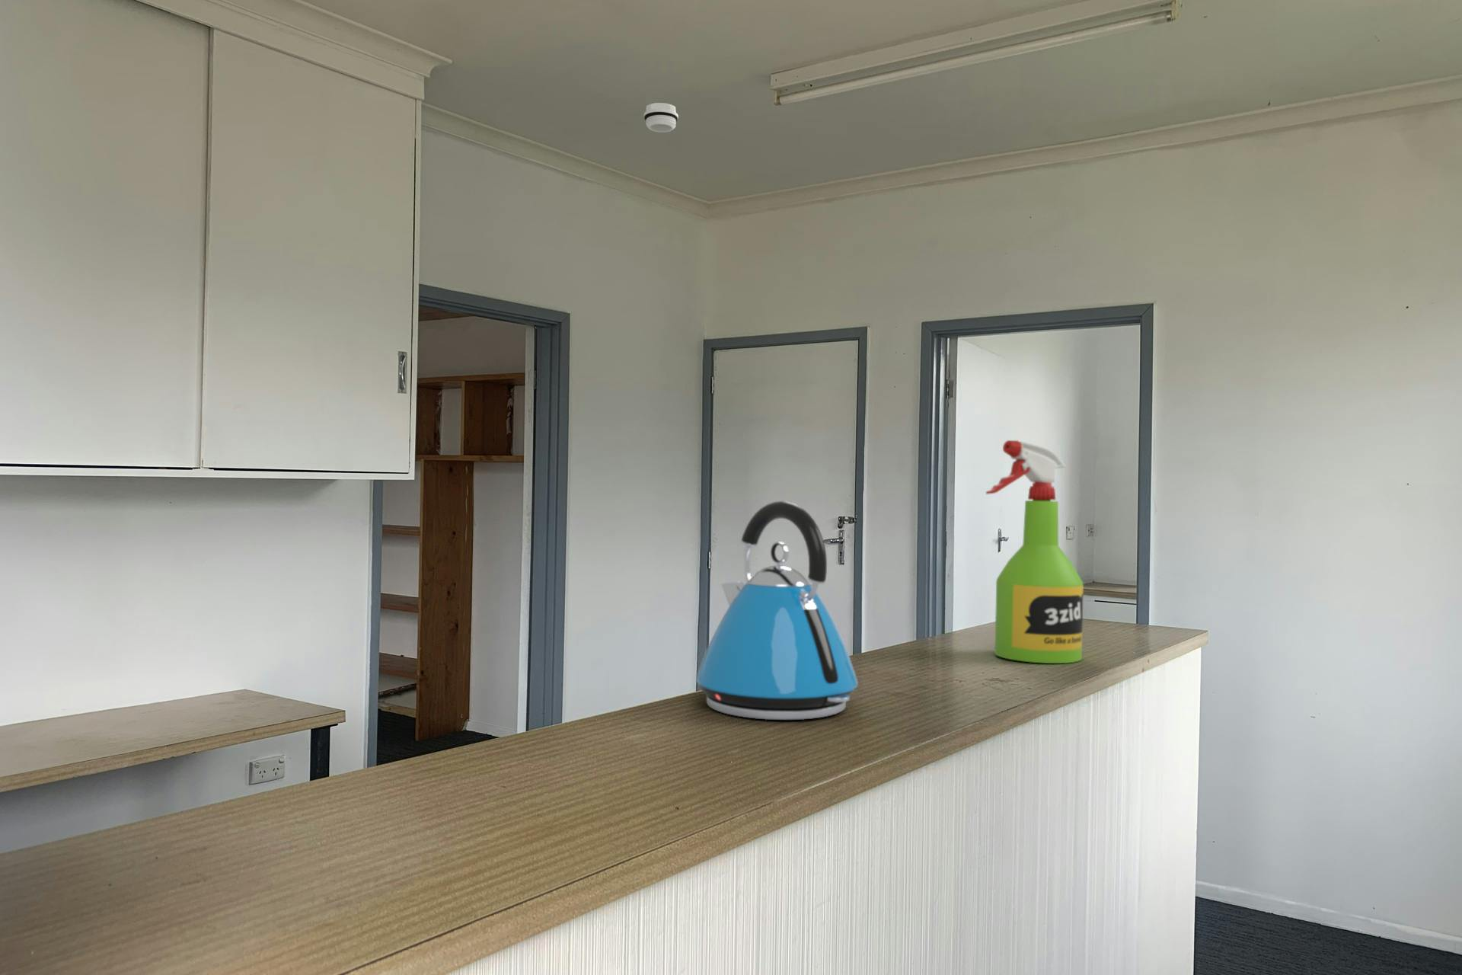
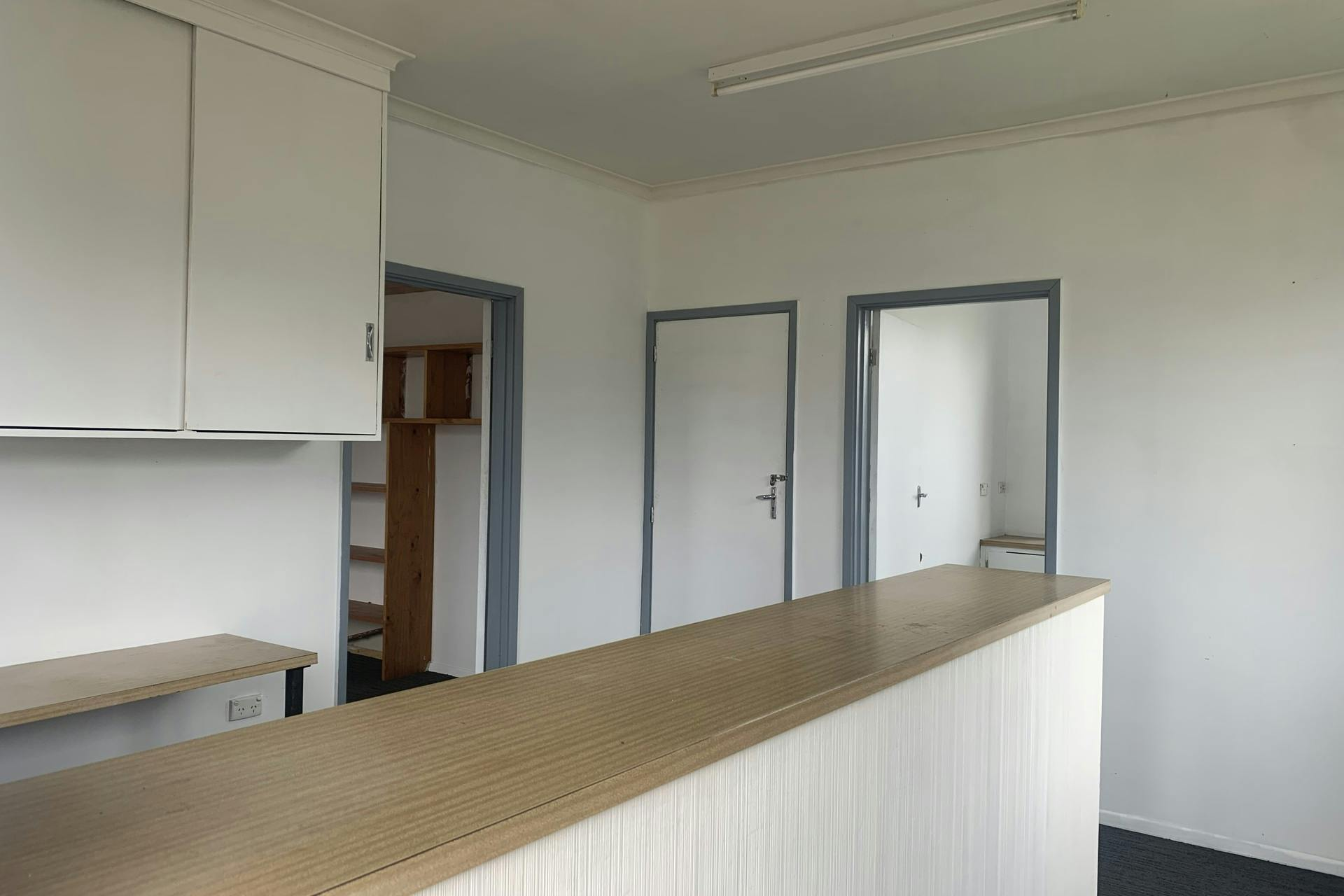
- smoke detector (661, 118)
- kettle (782, 603)
- spray bottle (1029, 550)
